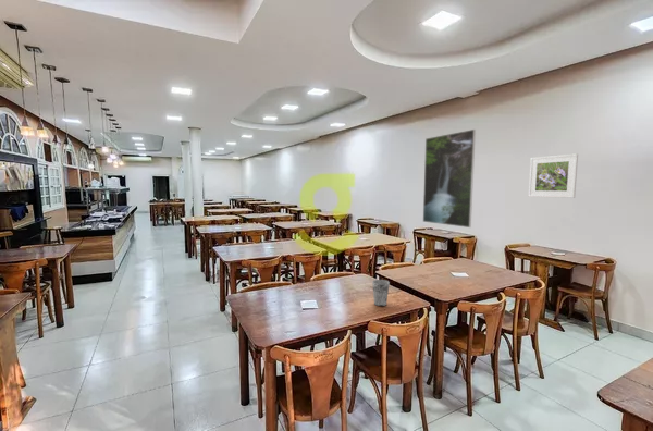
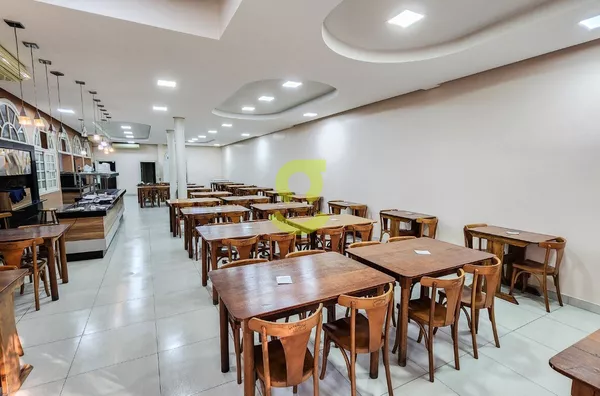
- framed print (551, 176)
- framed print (446, 180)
- cup (380, 293)
